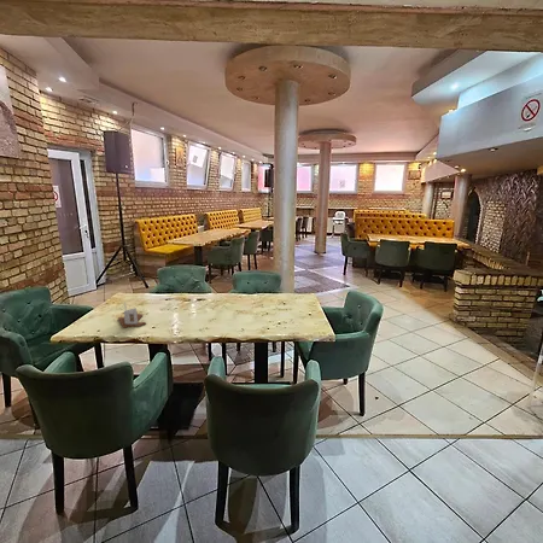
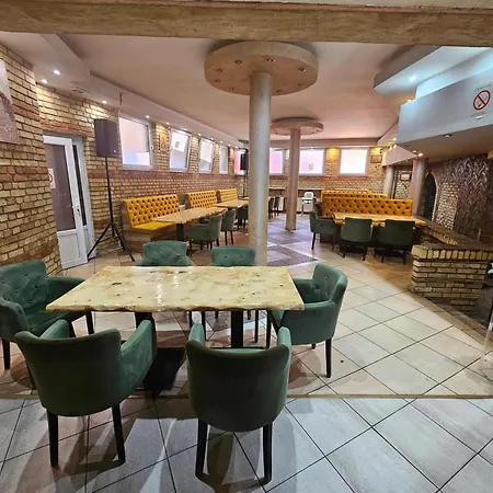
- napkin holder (132, 311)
